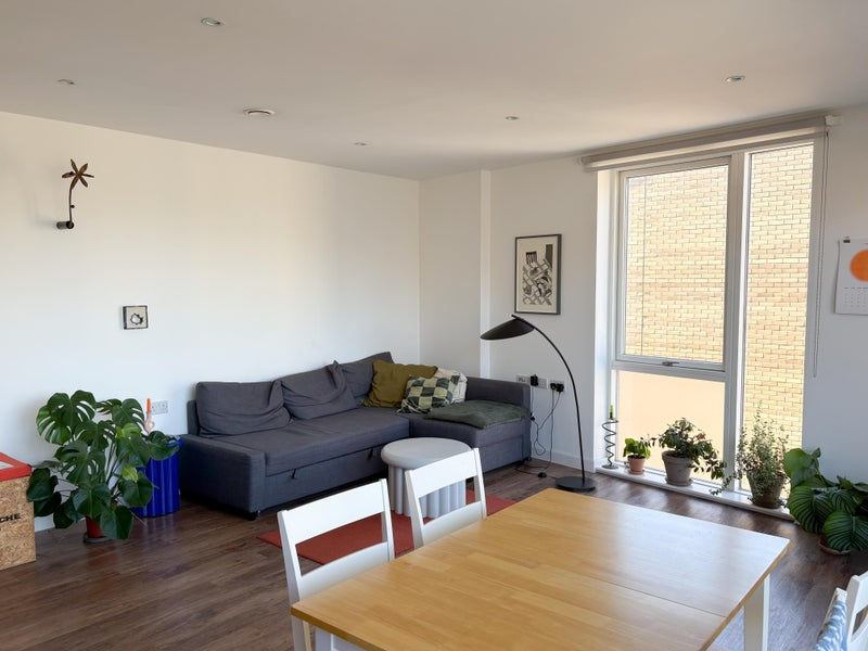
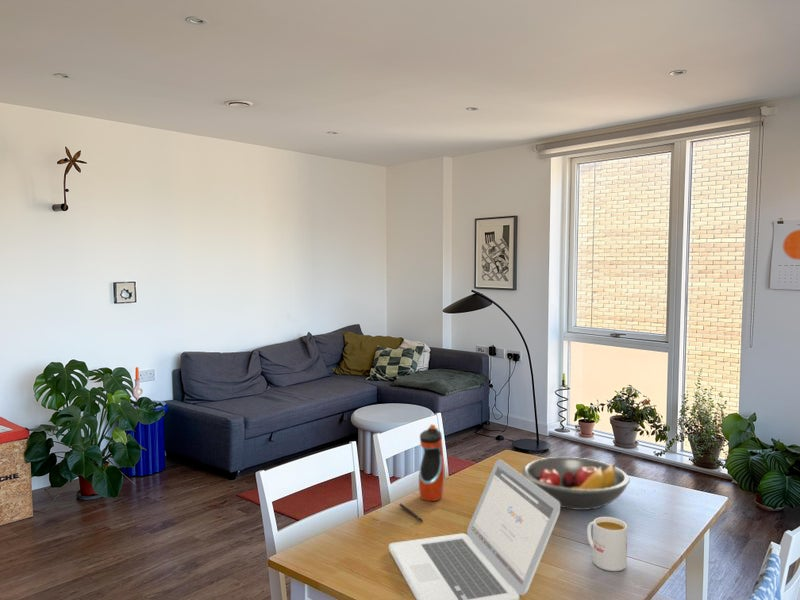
+ water bottle (431, 461)
+ mug (604, 540)
+ pen (411, 512)
+ laptop (467, 529)
+ fruit bowl (574, 483)
